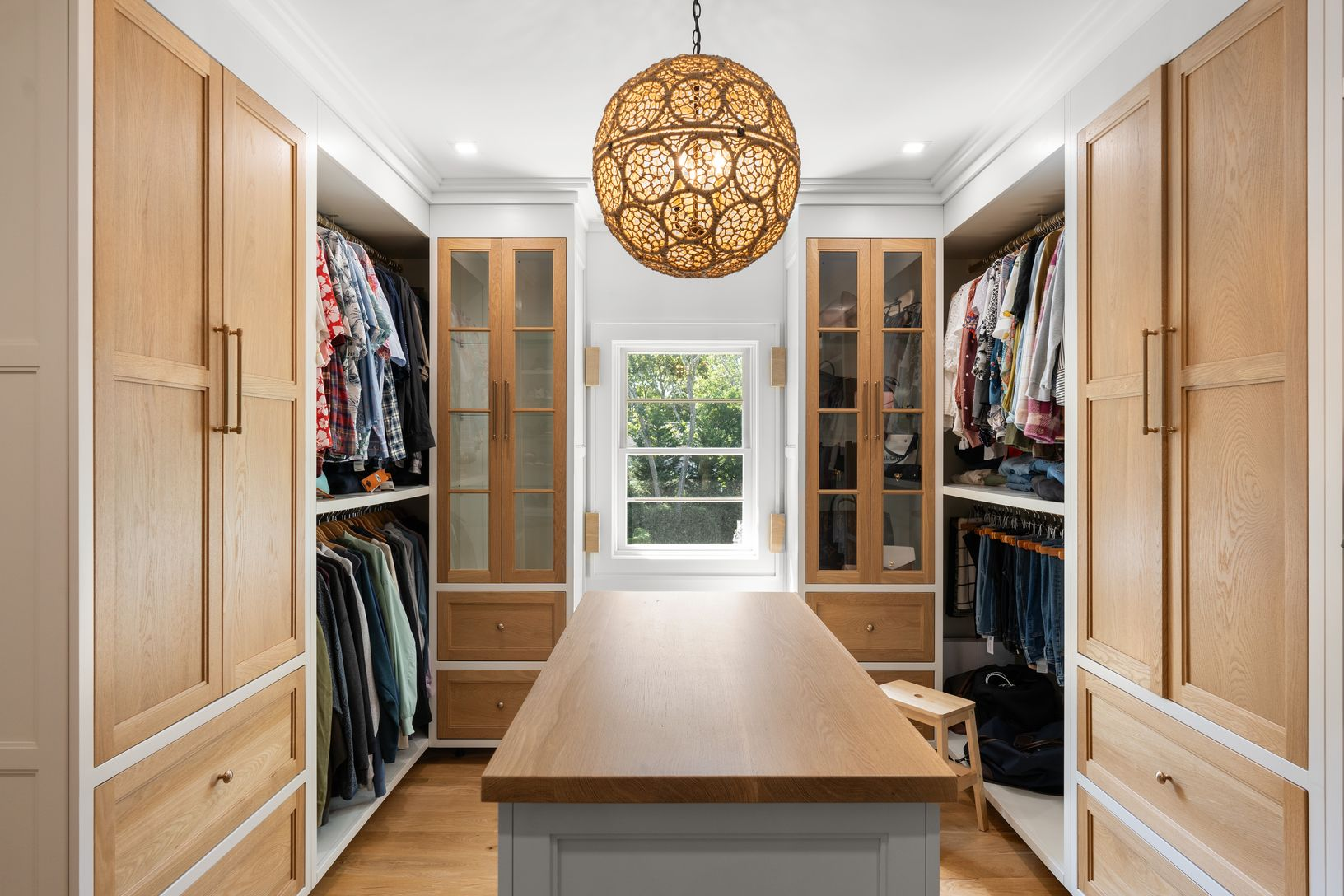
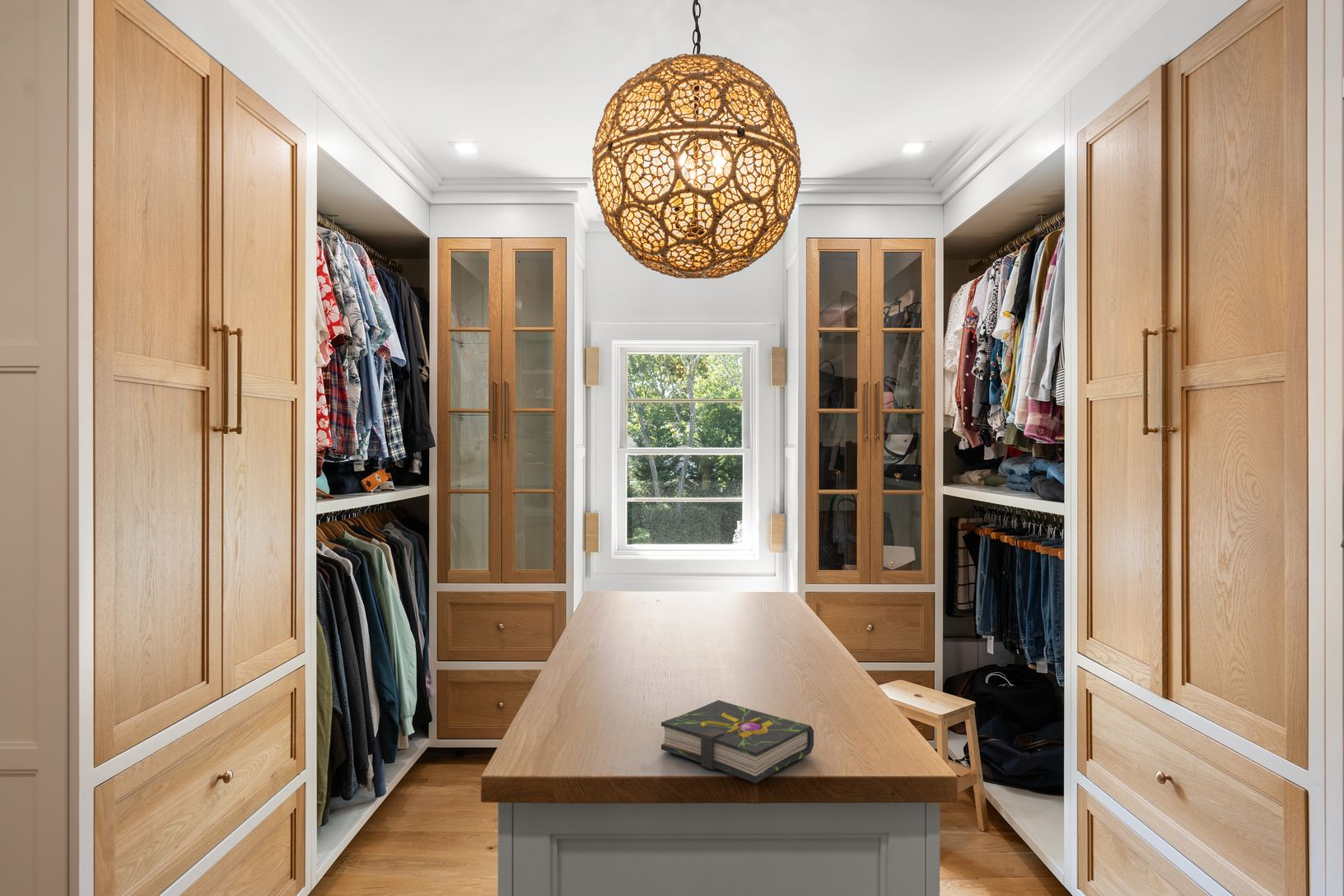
+ book (736, 736)
